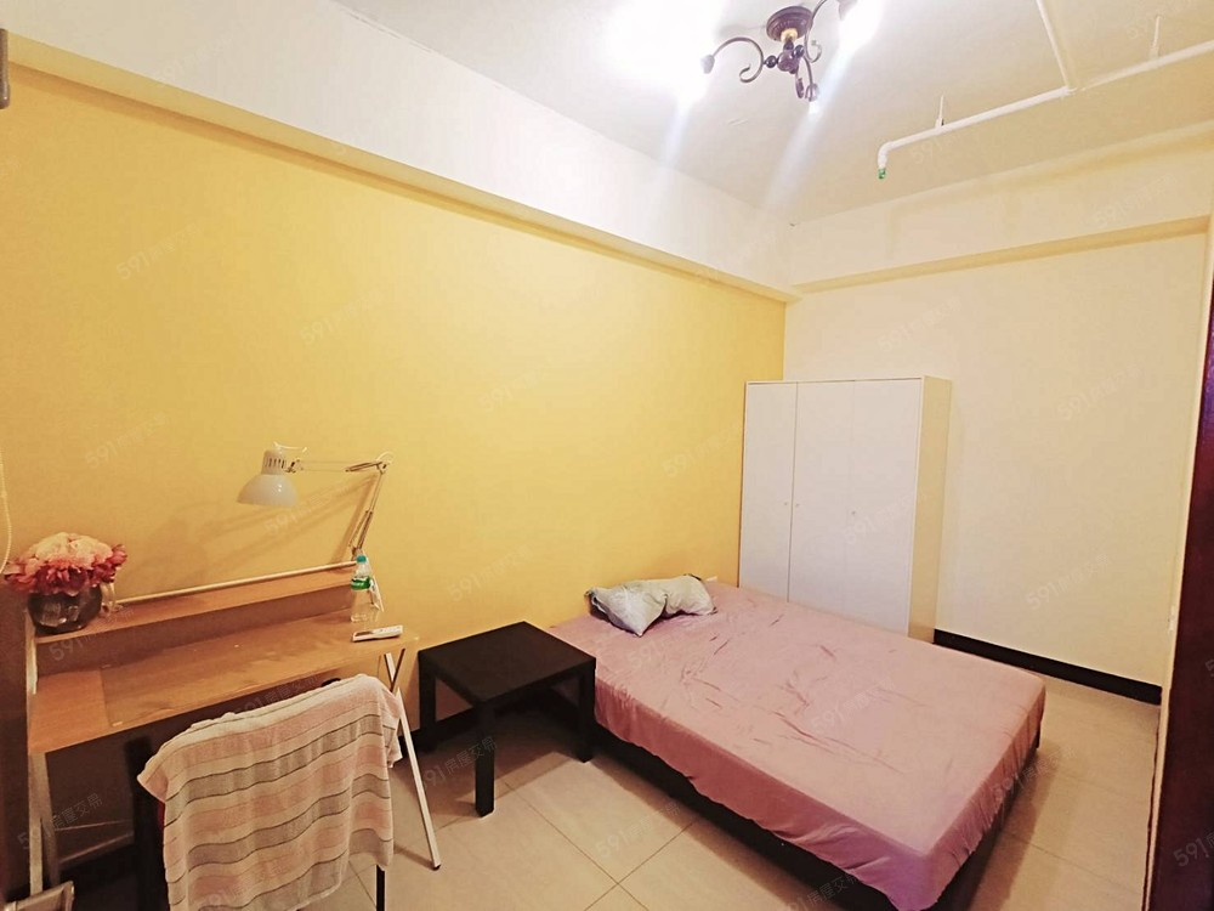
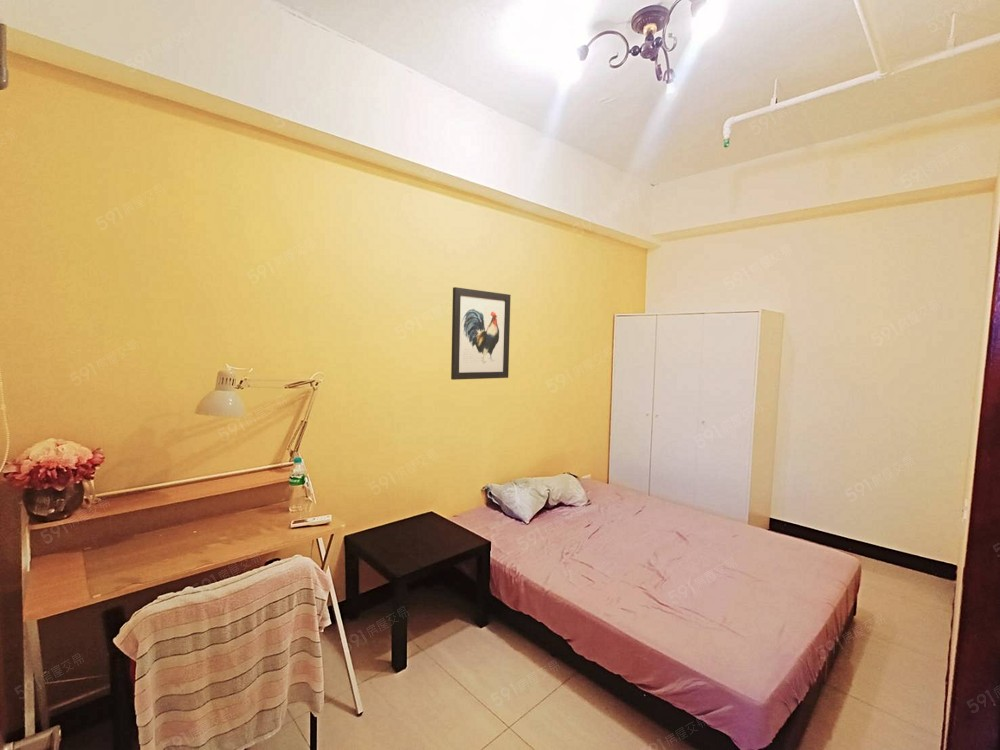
+ wall art (482, 335)
